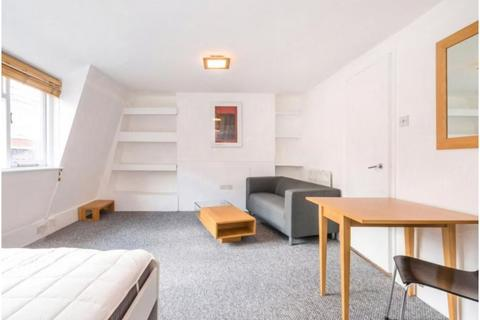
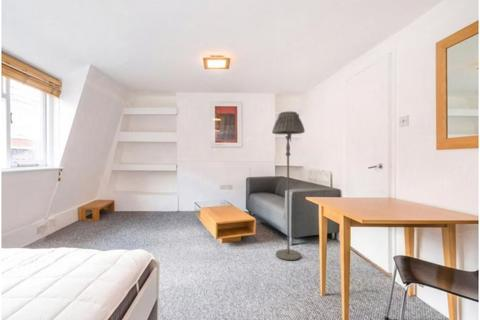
+ floor lamp (288, 184)
